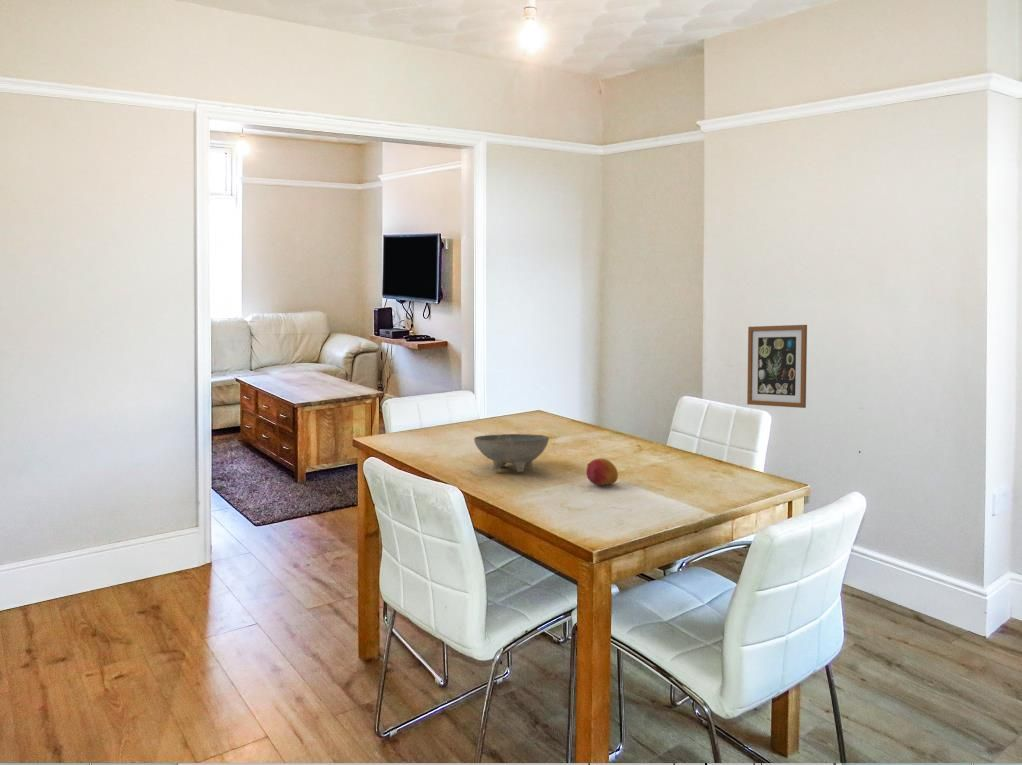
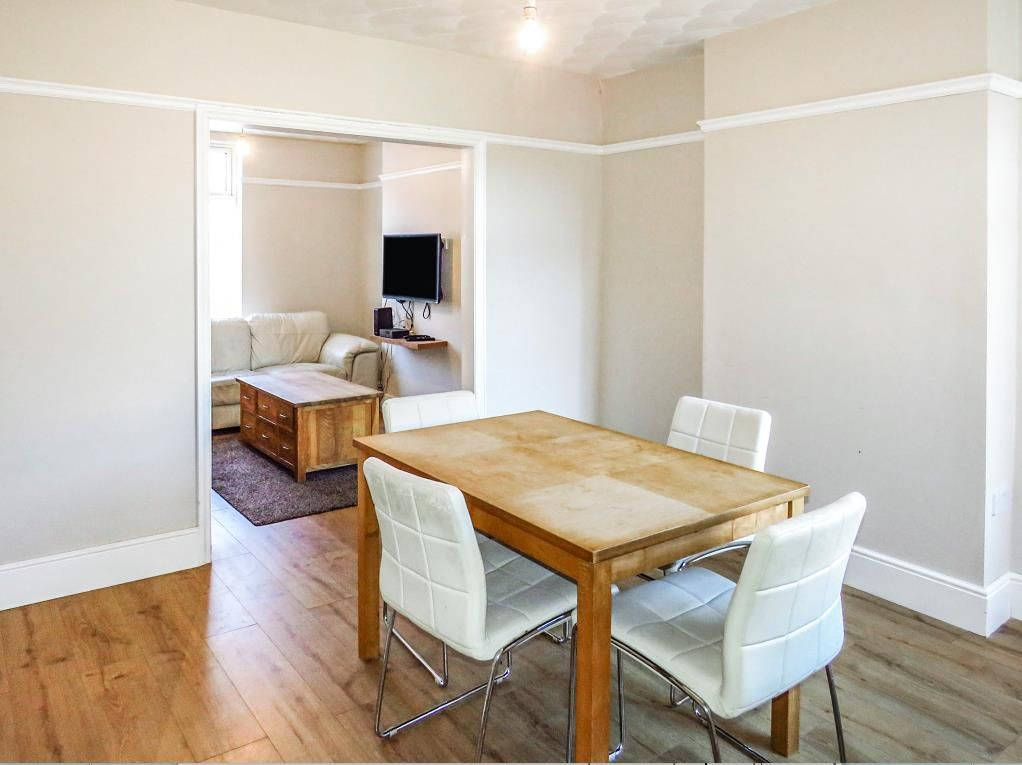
- fruit (601, 471)
- bowl (511, 453)
- wall art (776, 366)
